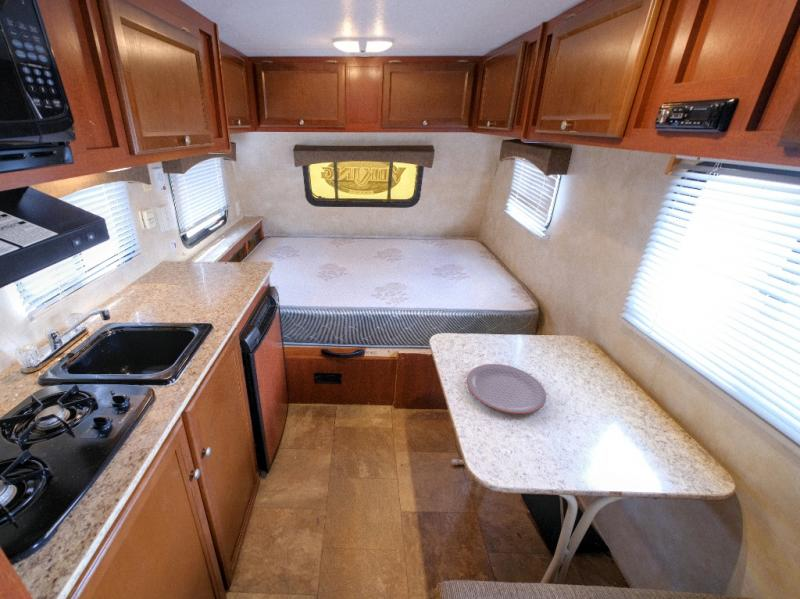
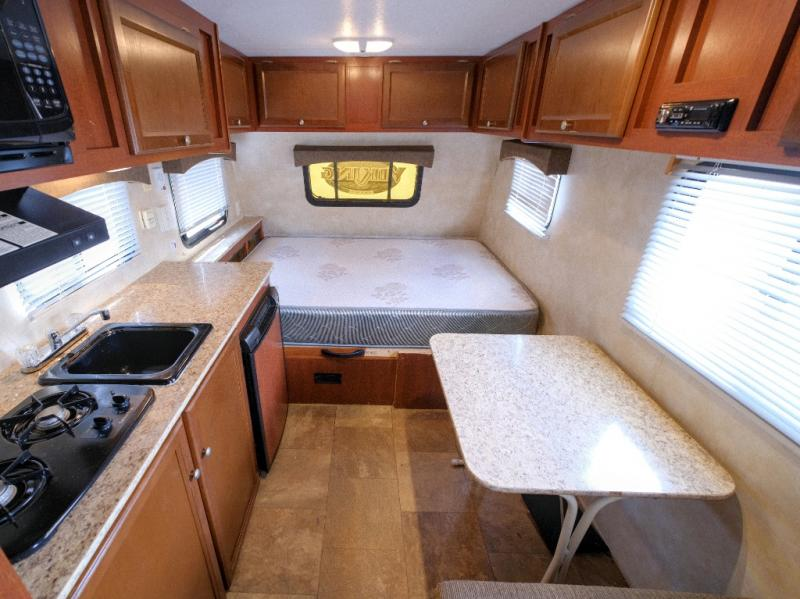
- plate (505, 388)
